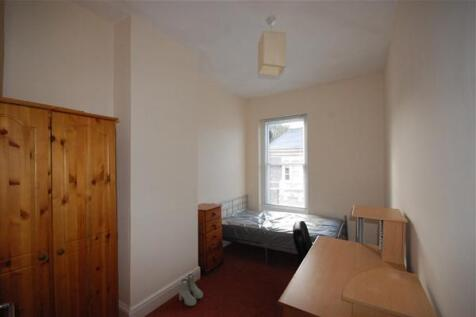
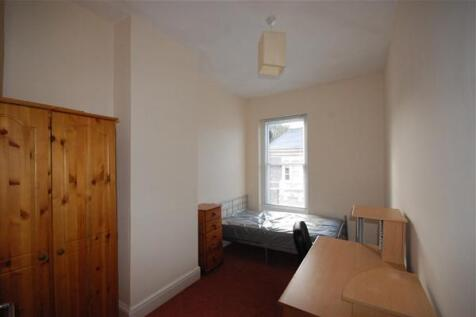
- boots (190, 288)
